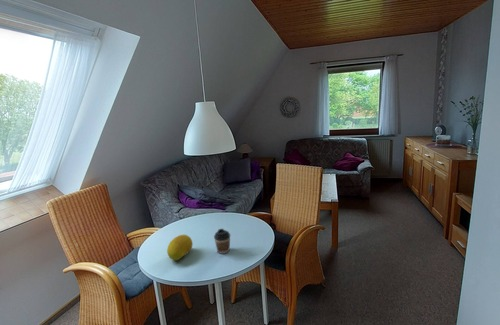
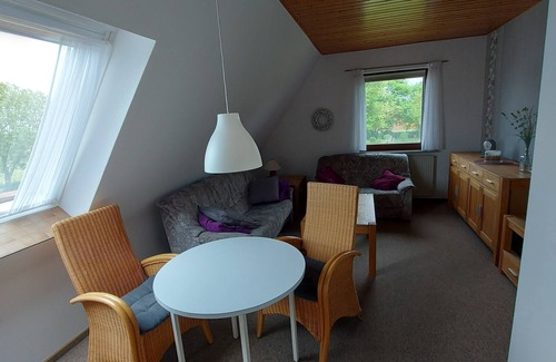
- fruit (179, 247)
- coffee cup (222, 240)
